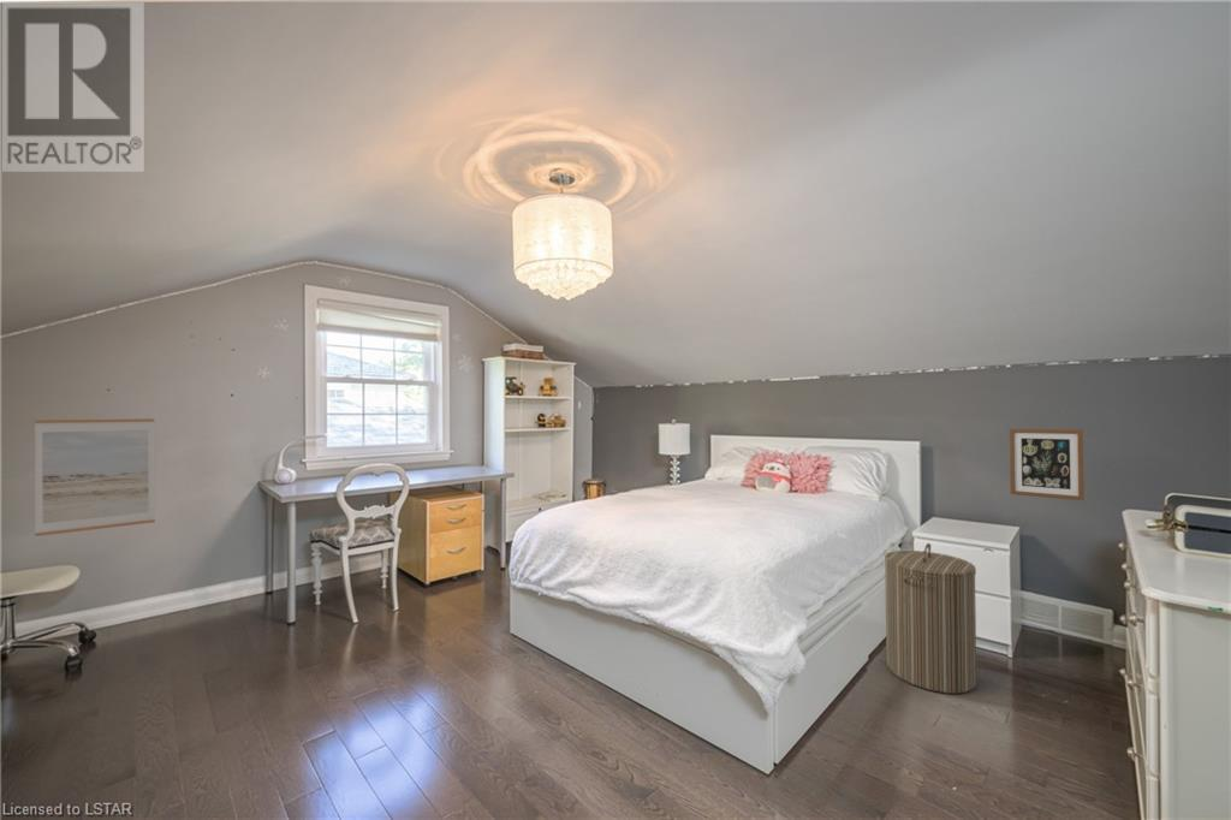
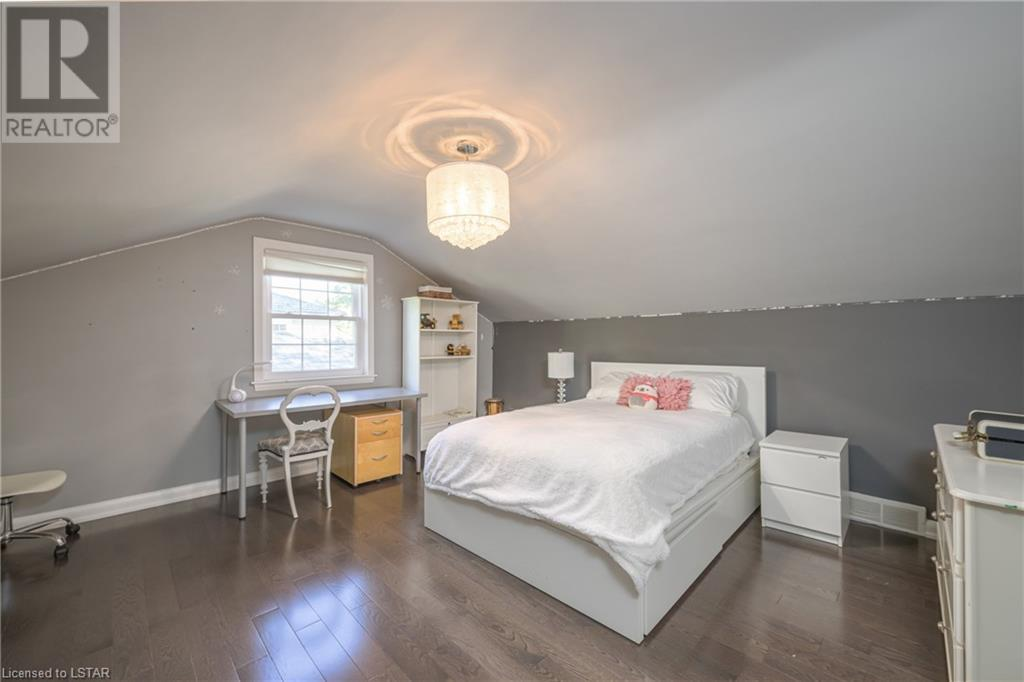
- wall art (1045, 463)
- laundry hamper (928, 607)
- wall art (97, 474)
